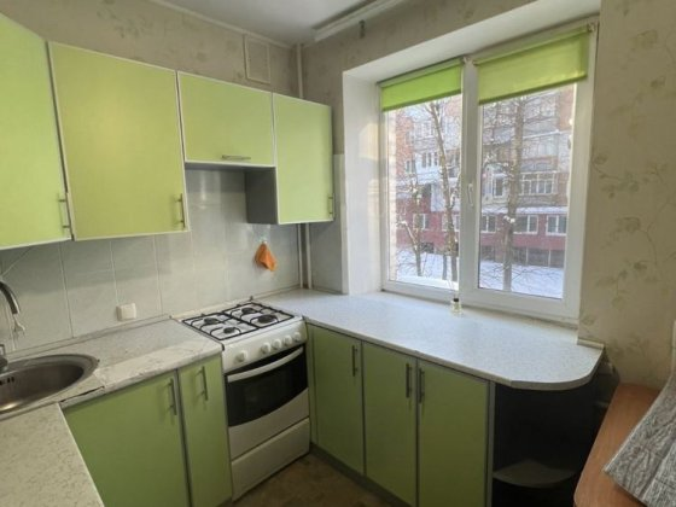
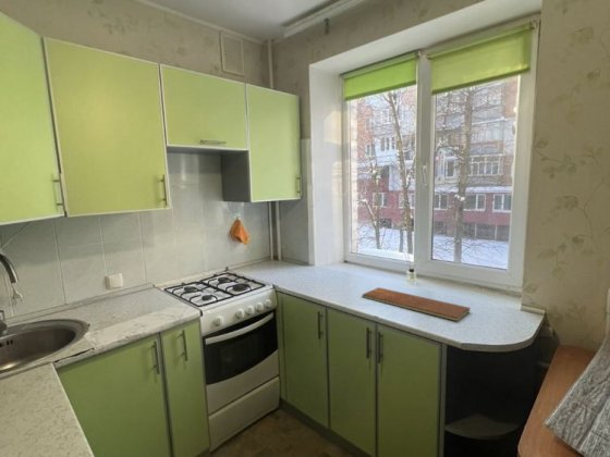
+ chopping board (412, 301)
